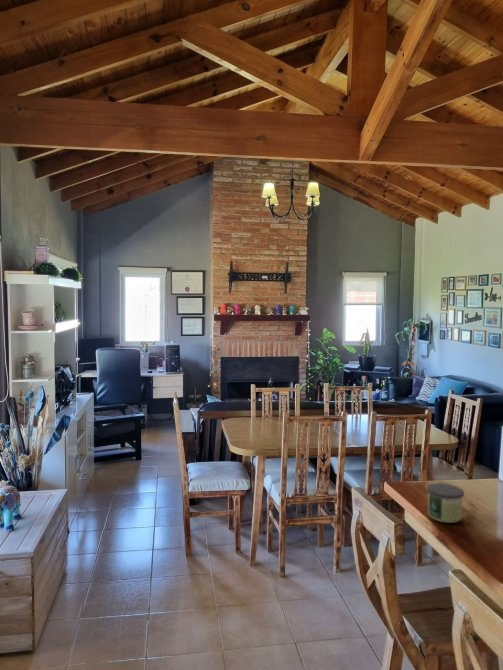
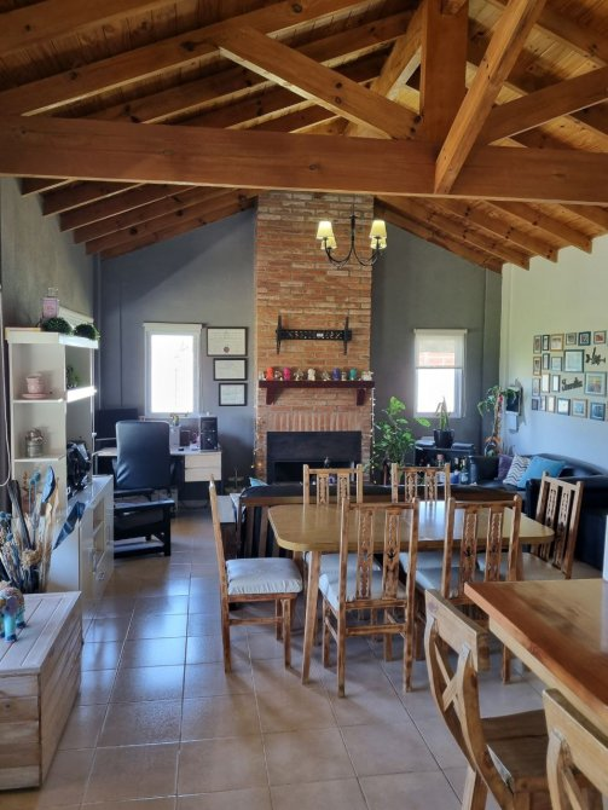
- candle (444, 503)
